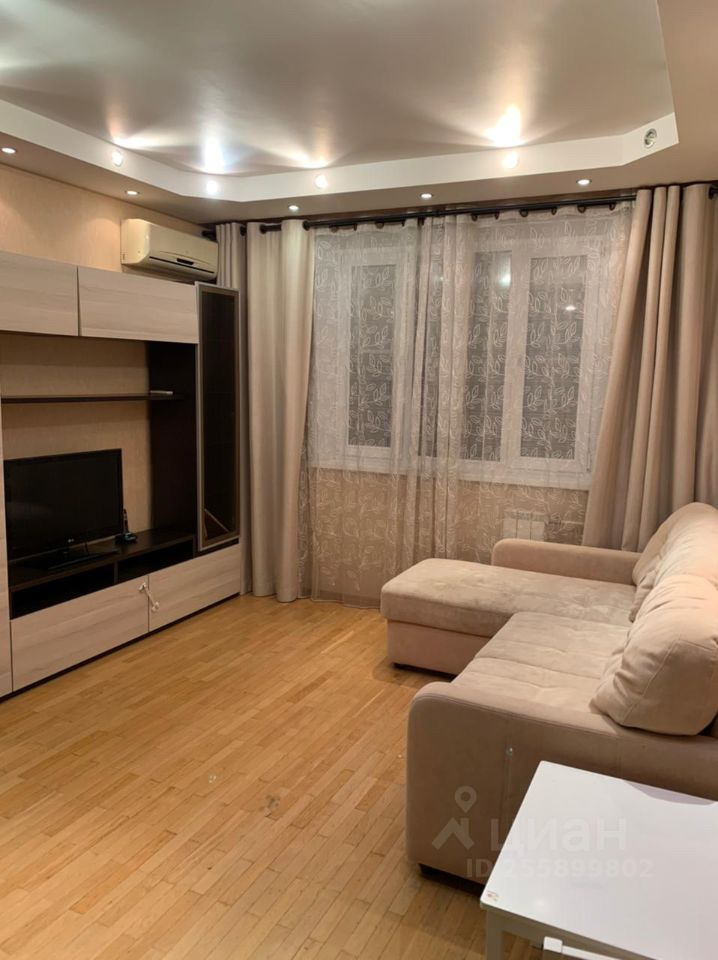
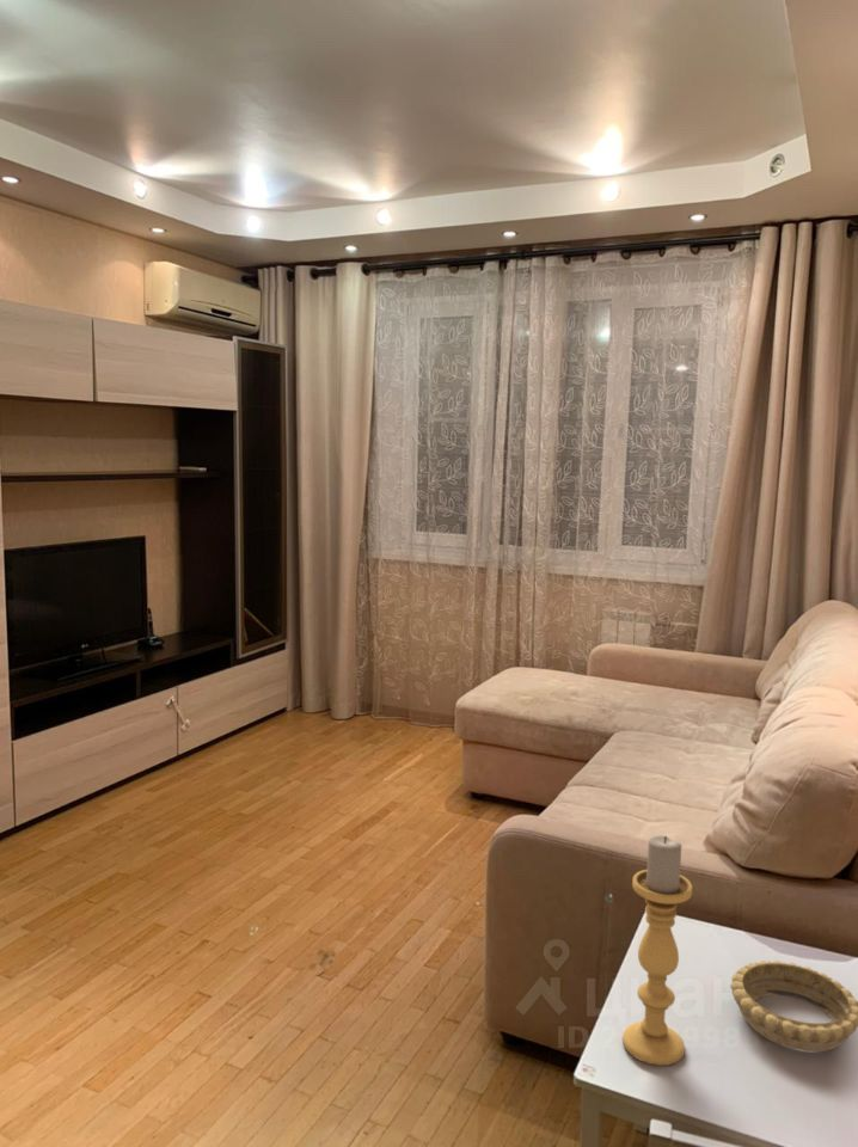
+ decorative bowl (796, 993)
+ candle holder (658, 941)
